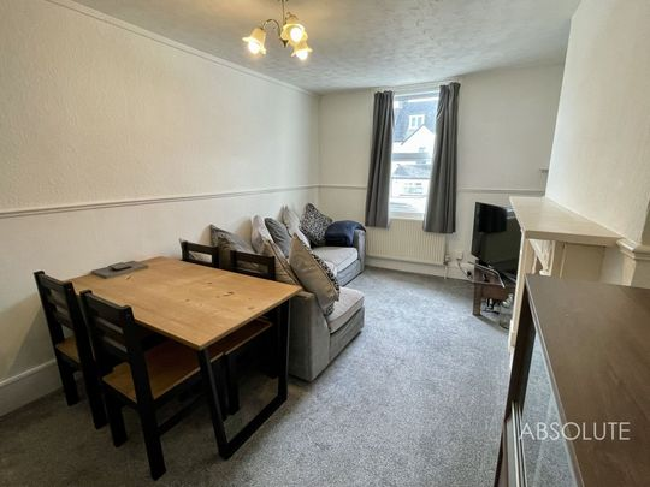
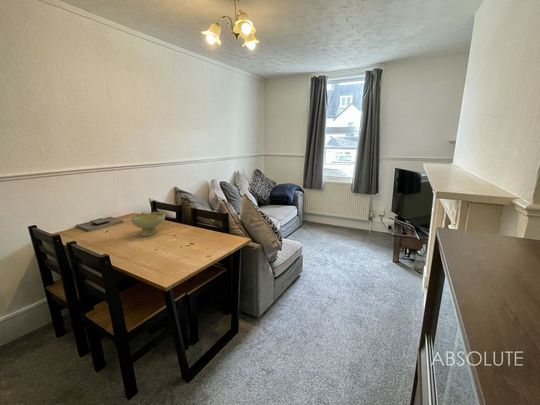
+ bowl (148, 224)
